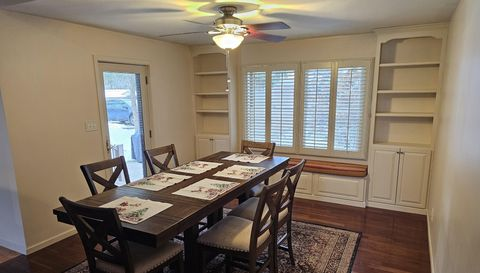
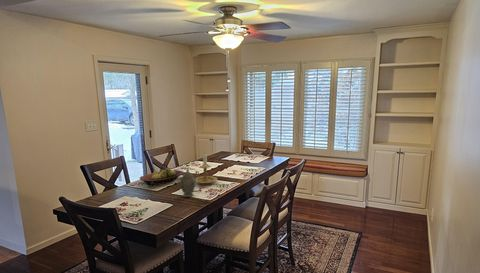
+ candle holder (205, 167)
+ fruit bowl (162, 175)
+ chinaware (188, 182)
